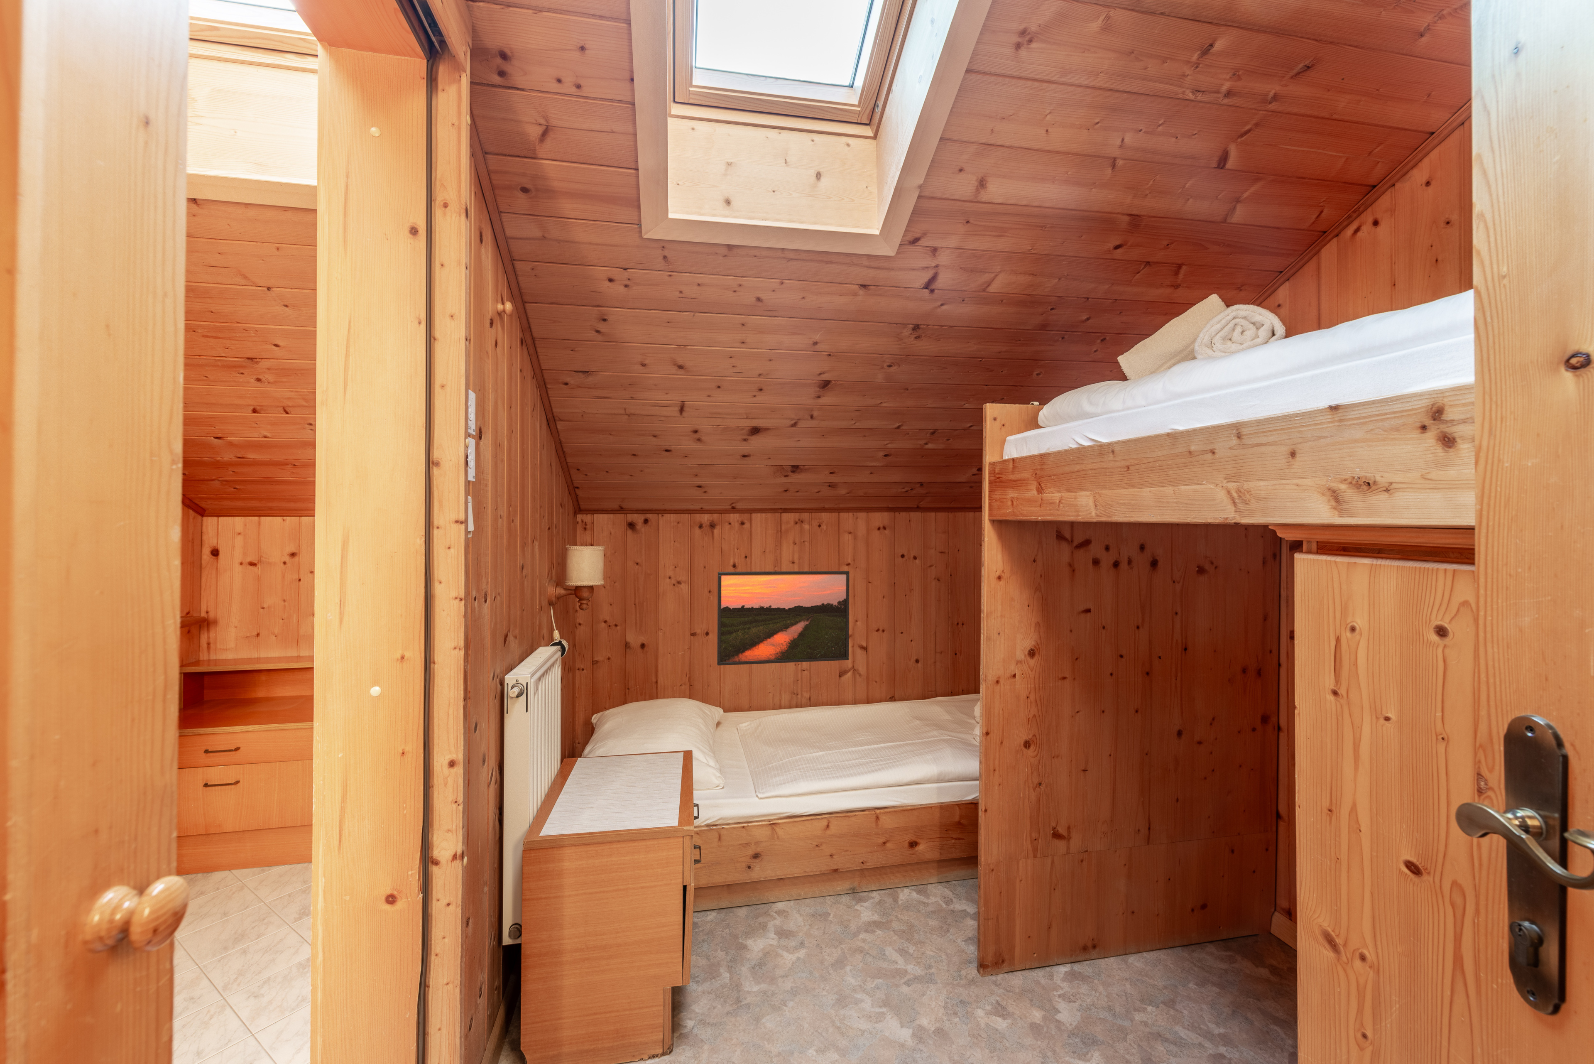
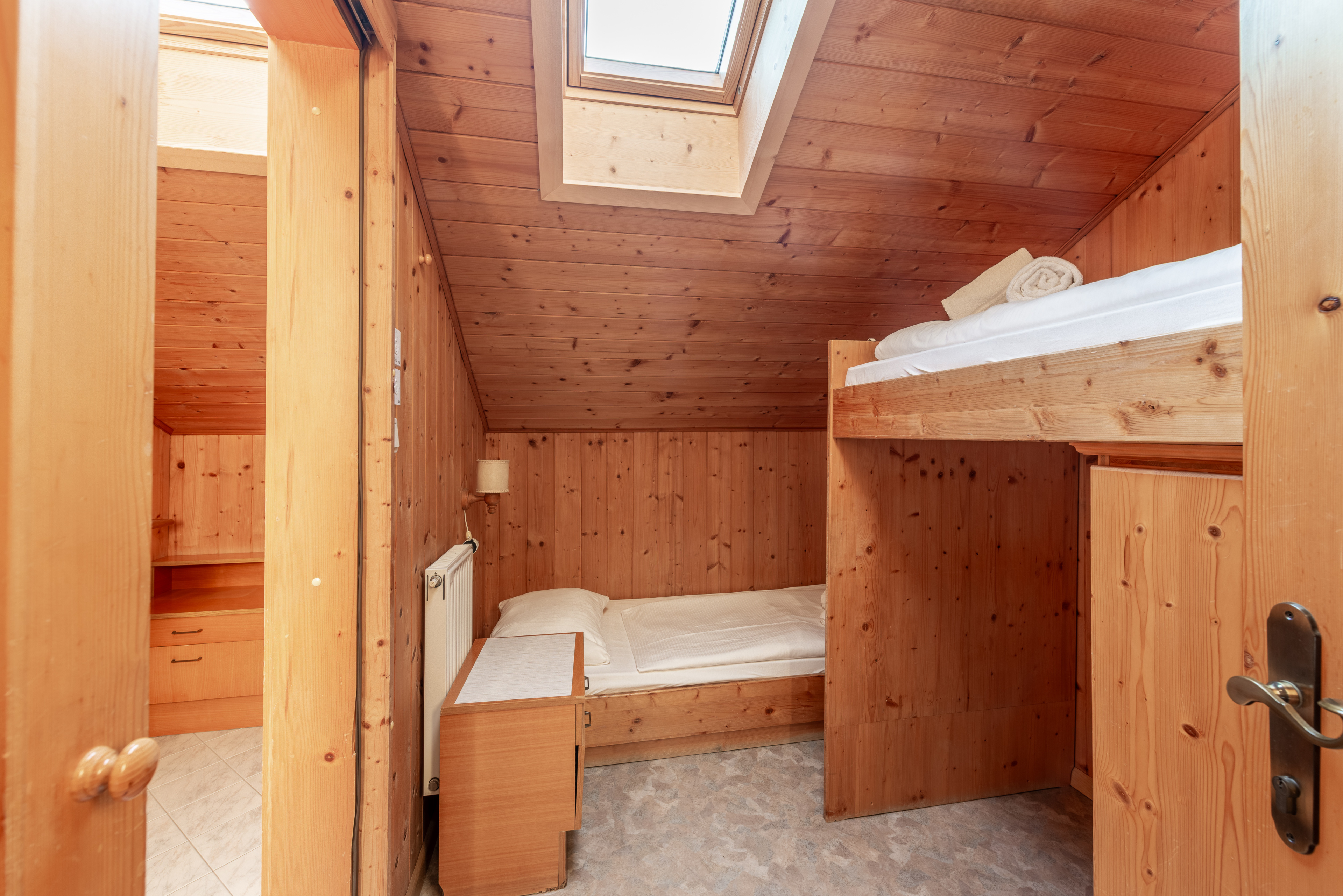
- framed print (785, 616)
